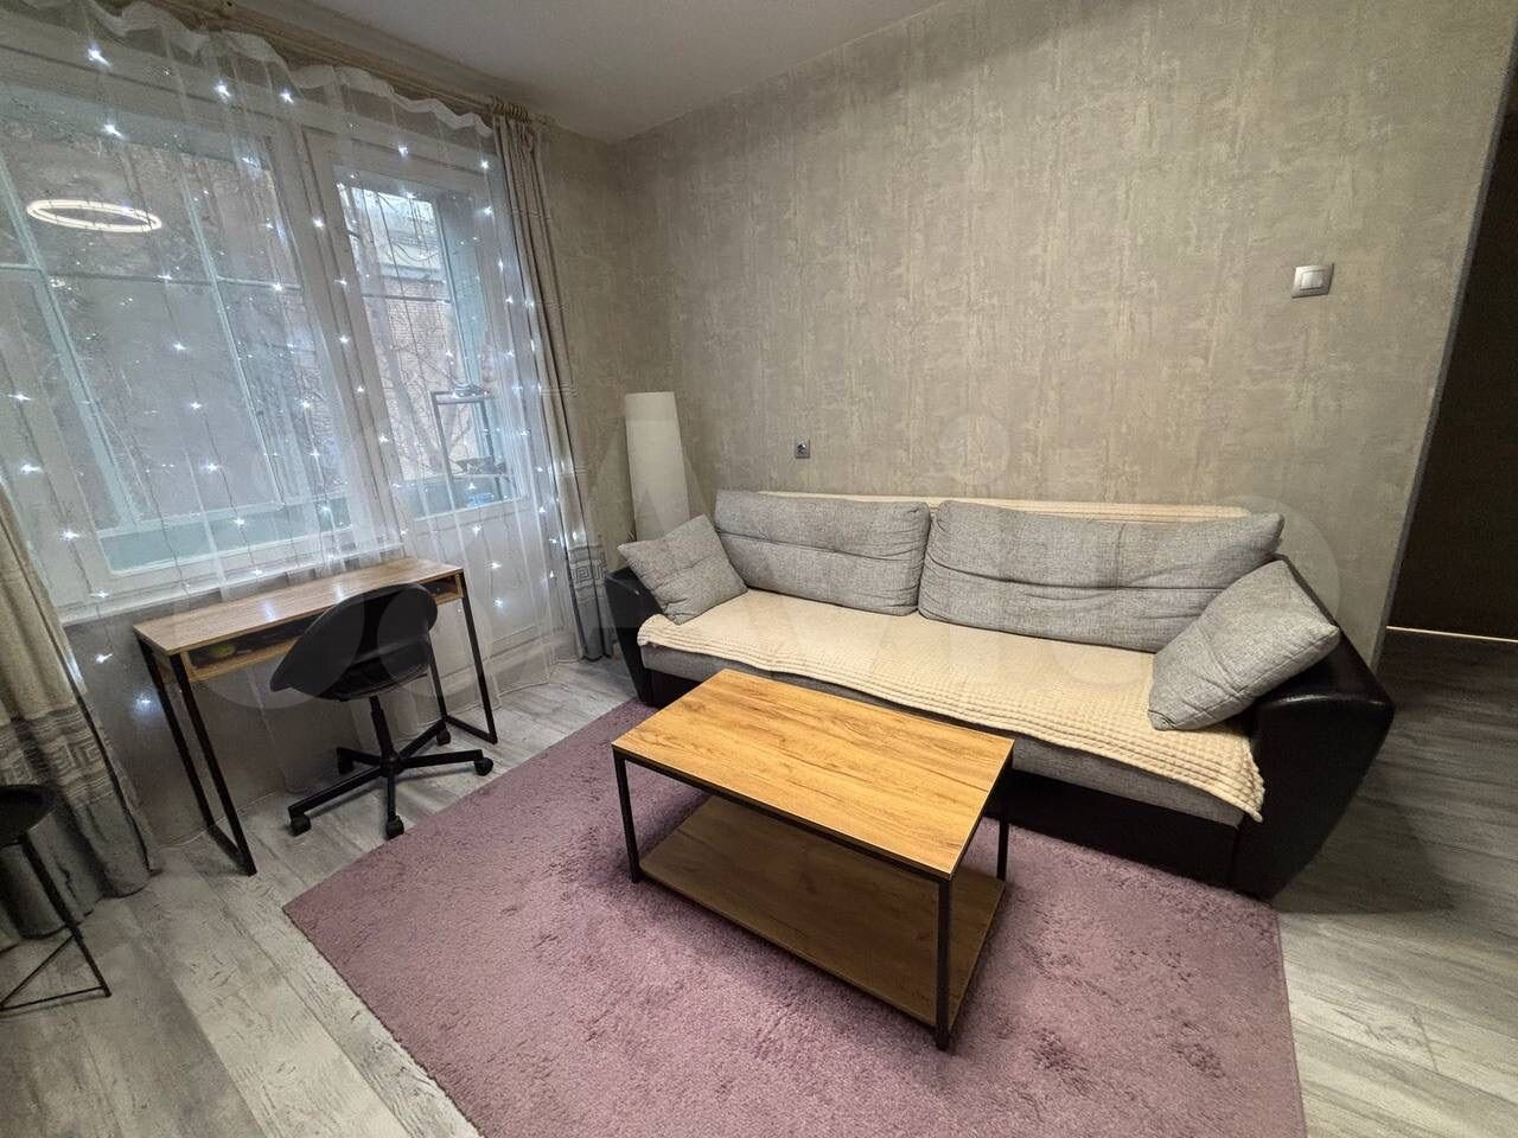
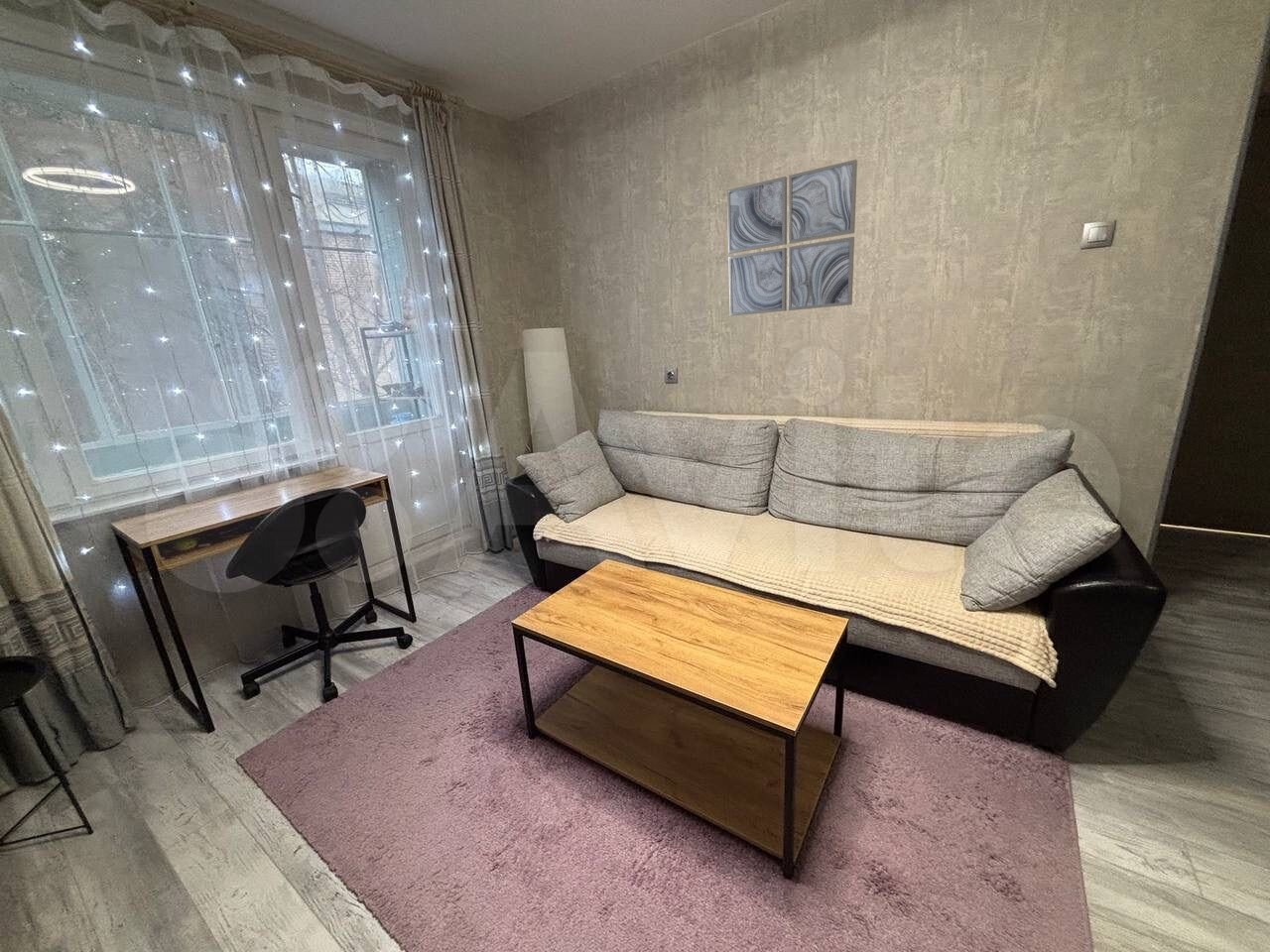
+ wall art (786, 244)
